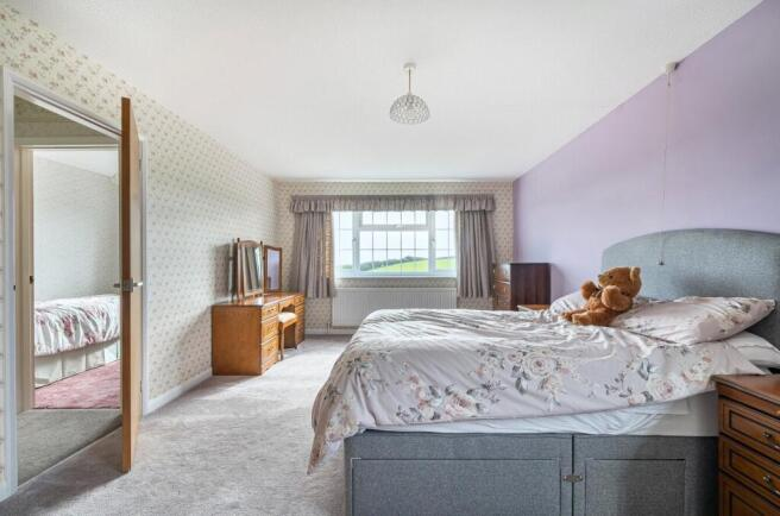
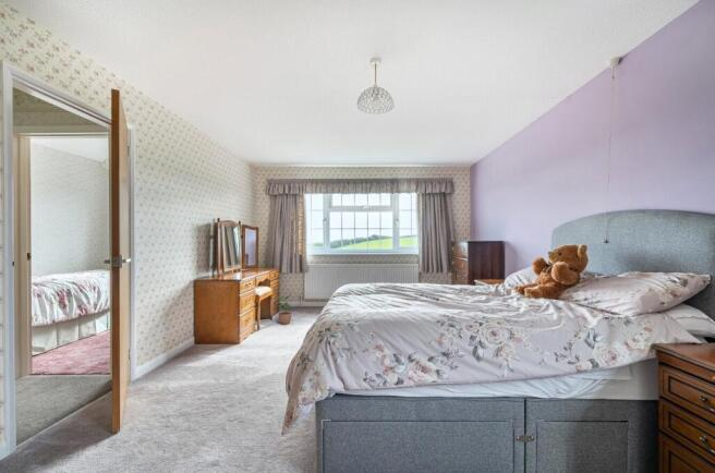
+ potted plant (284, 308)
